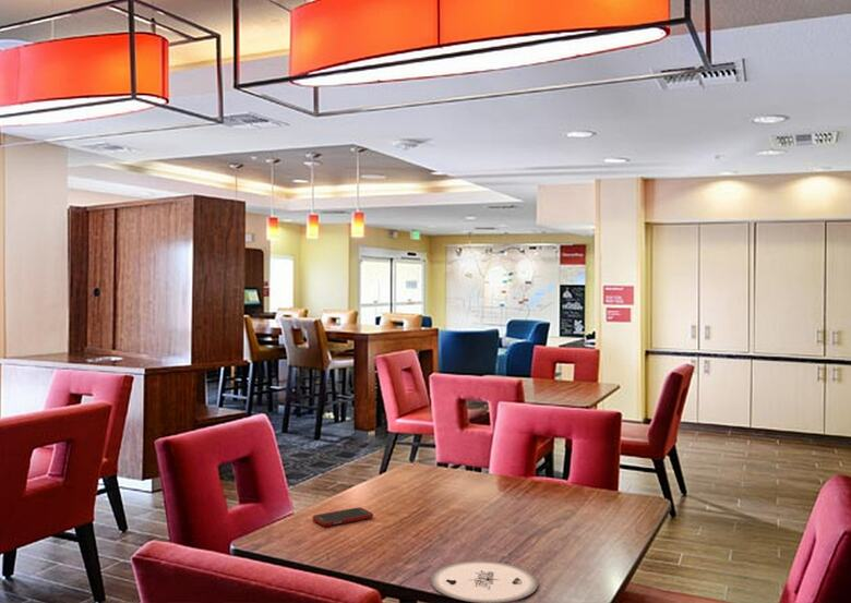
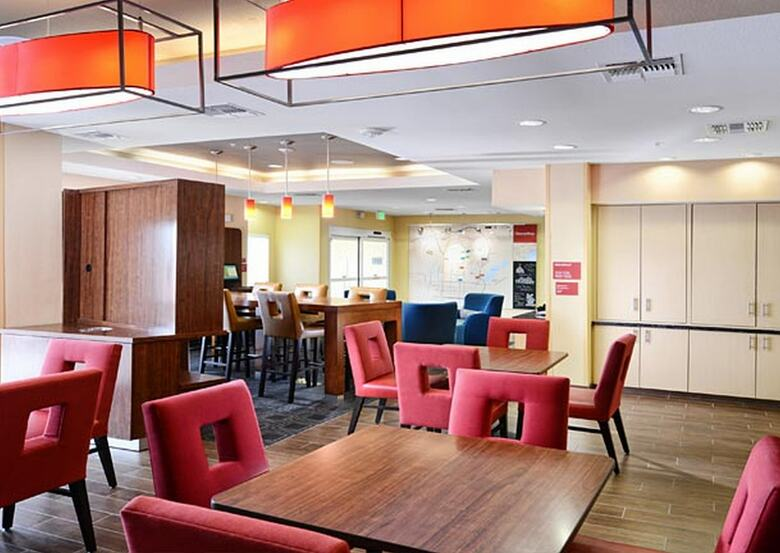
- cell phone (343, 516)
- plate (483, 579)
